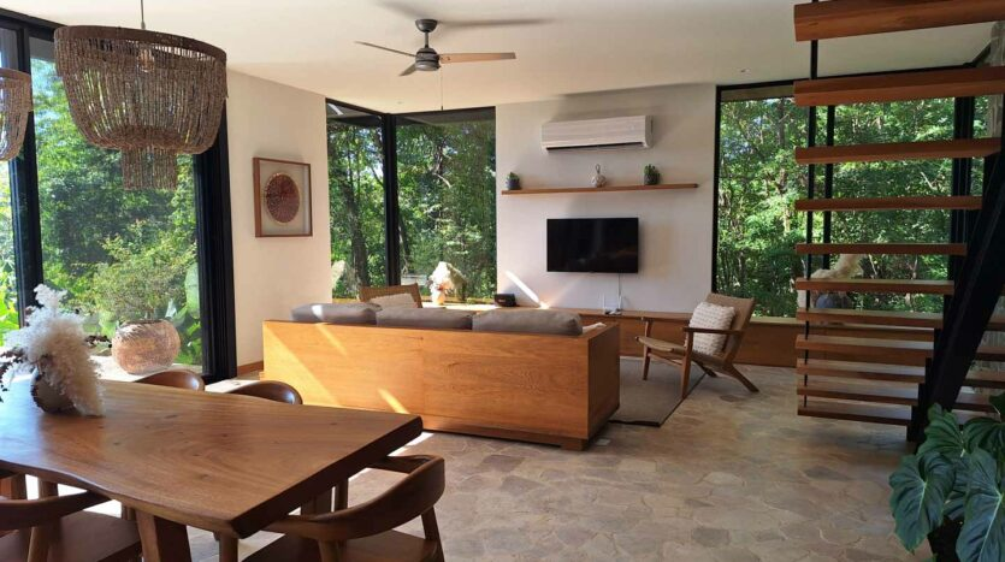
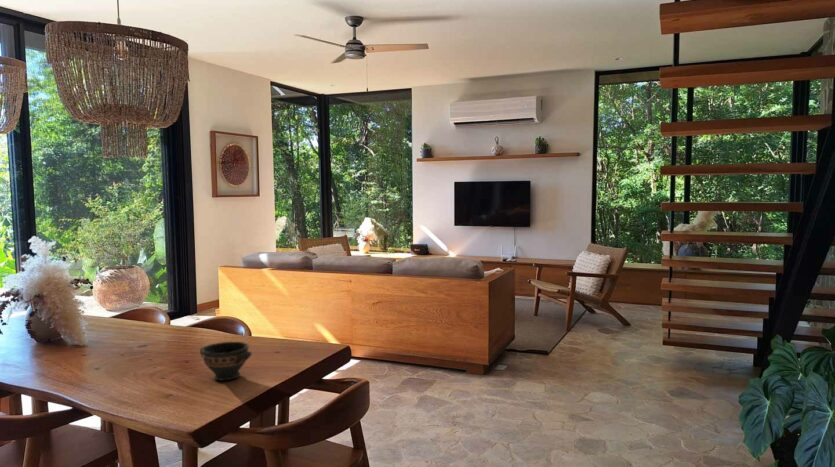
+ bowl (226, 362)
